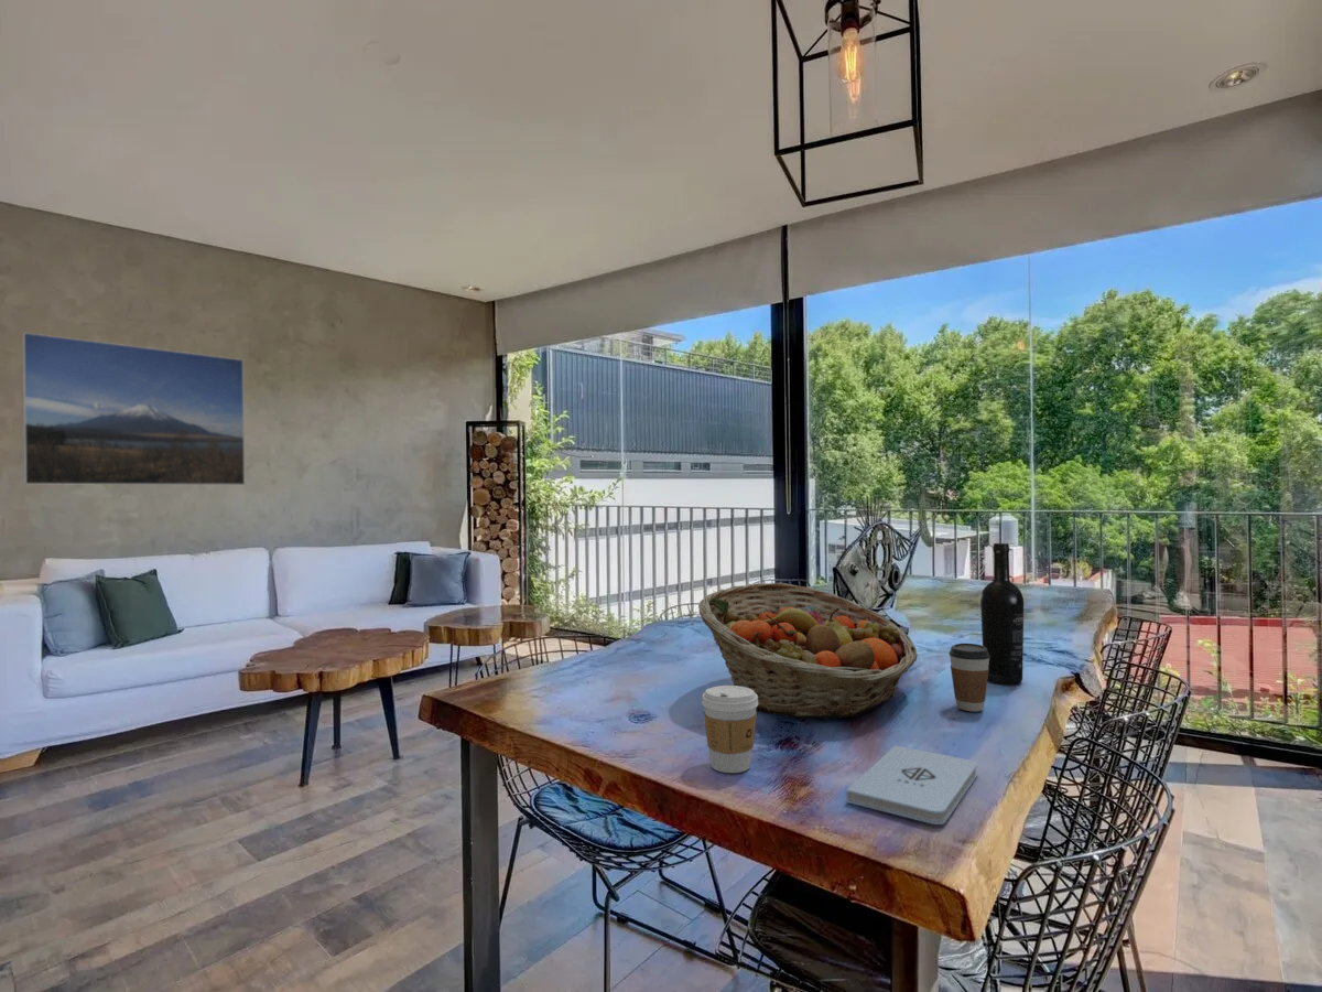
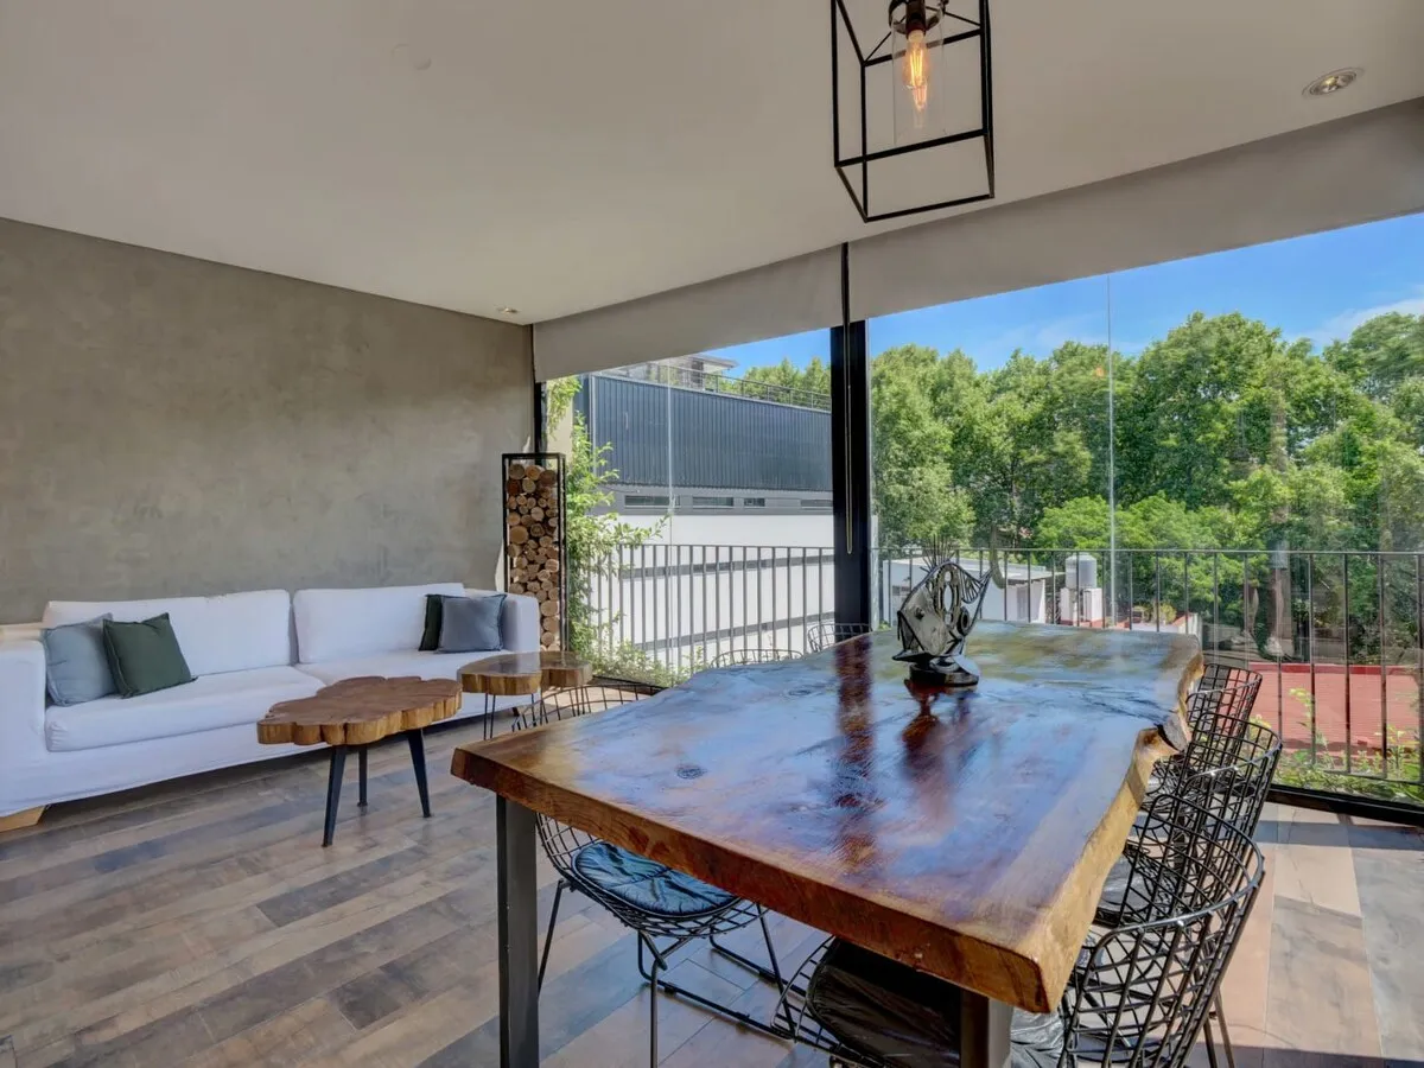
- coffee cup (729, 726)
- fruit basket (806, 643)
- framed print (143, 416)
- notepad (915, 780)
- coffee cup (969, 677)
- wine bottle (1001, 612)
